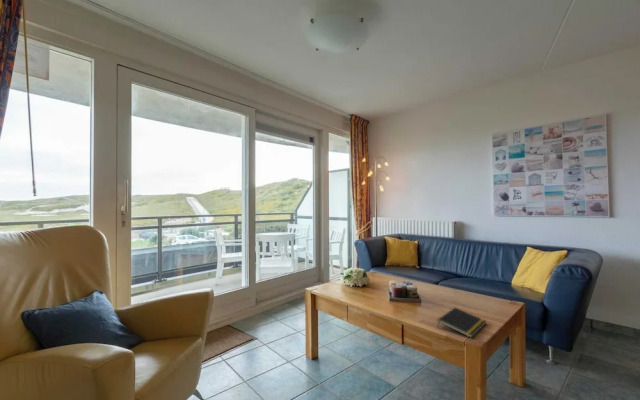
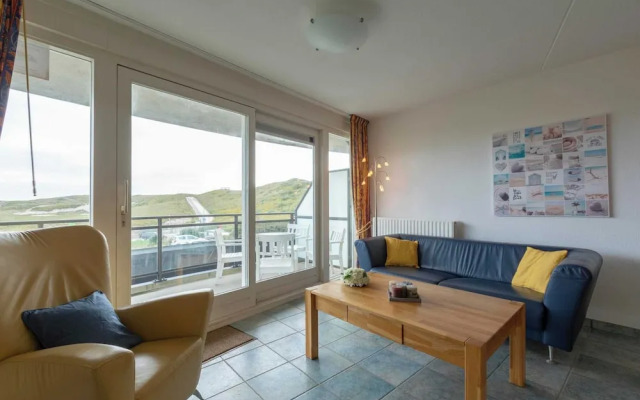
- notepad (462, 321)
